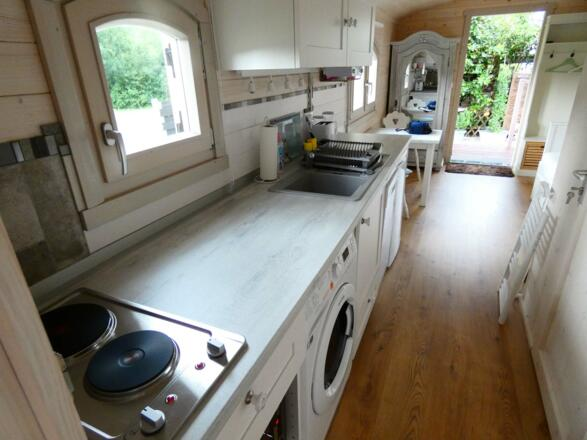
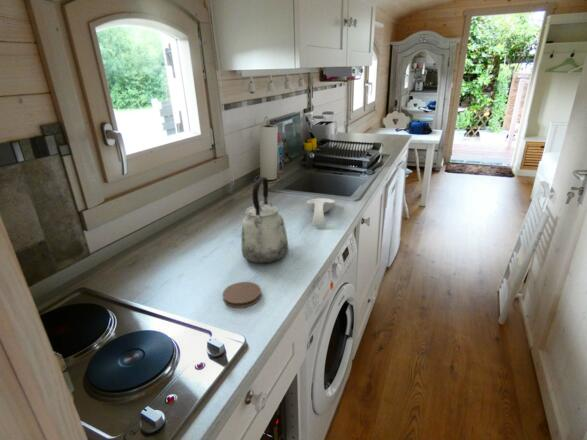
+ spoon rest (320, 206)
+ kettle (264, 216)
+ coaster (242, 294)
